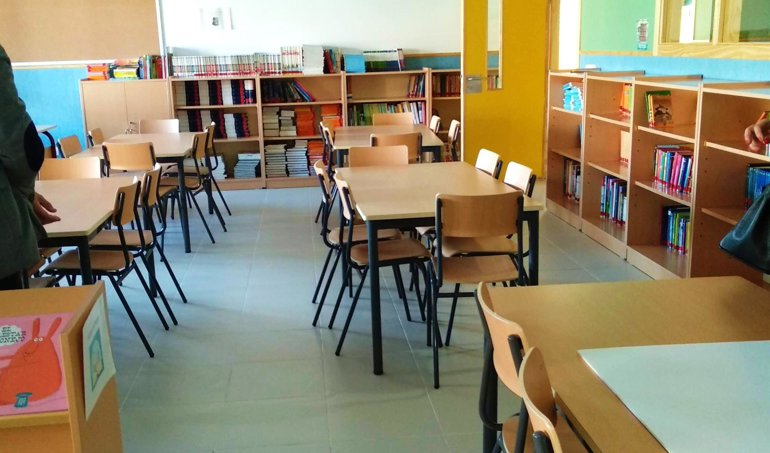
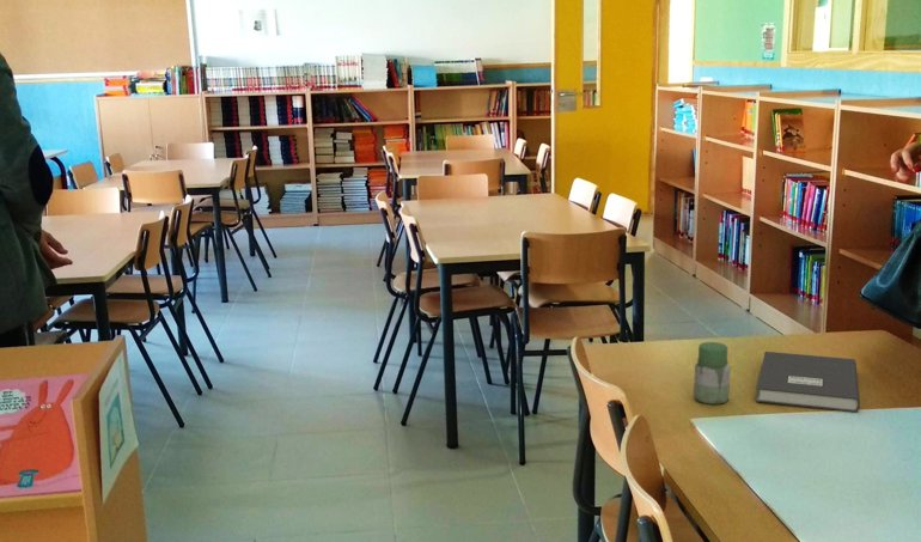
+ book (807, 379)
+ jar (712, 372)
